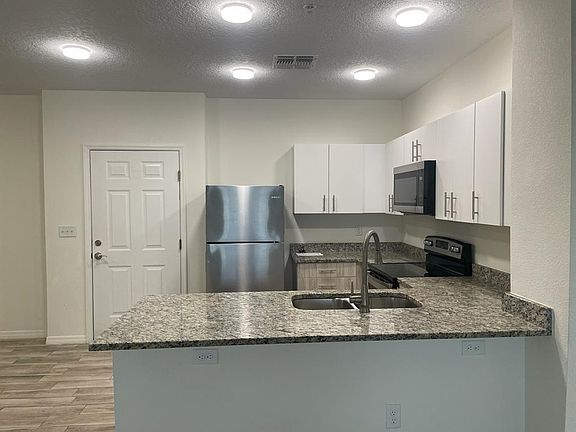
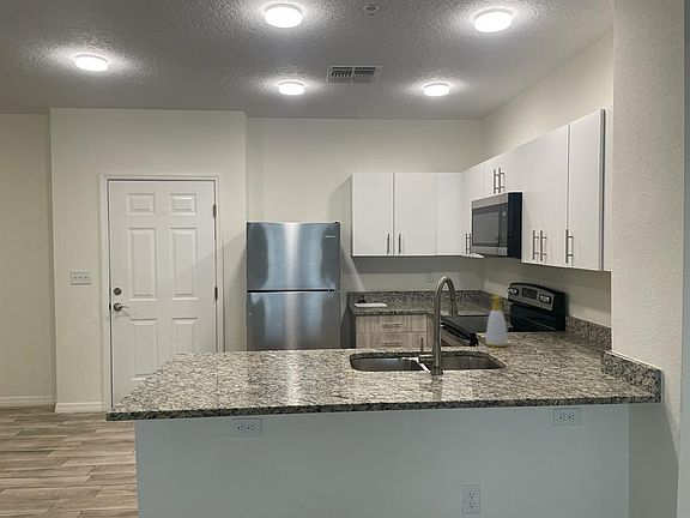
+ soap bottle (496, 320)
